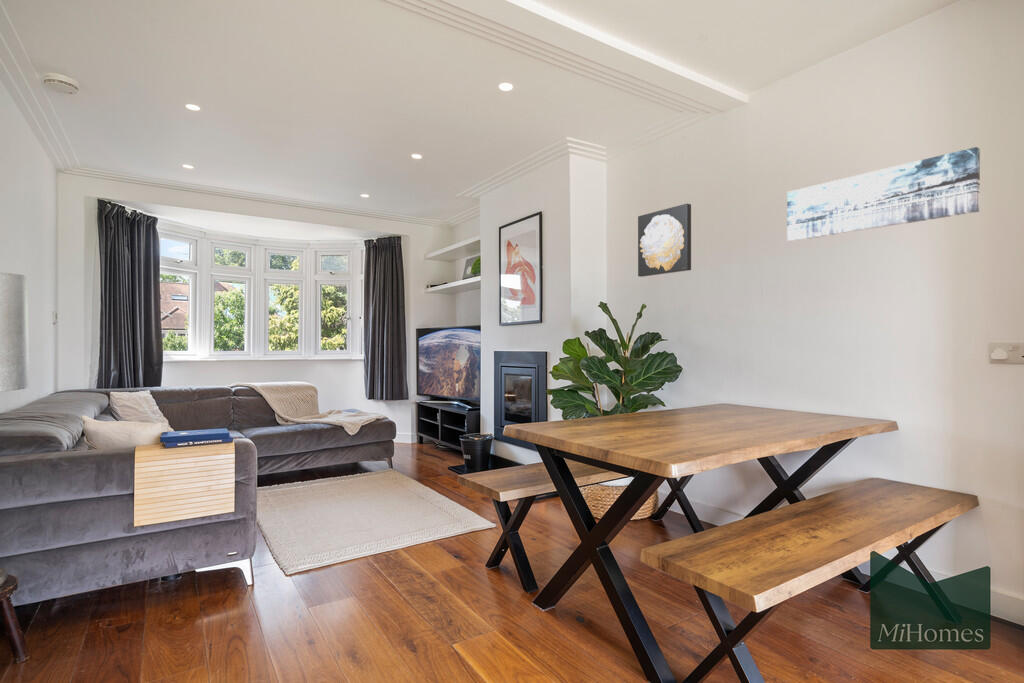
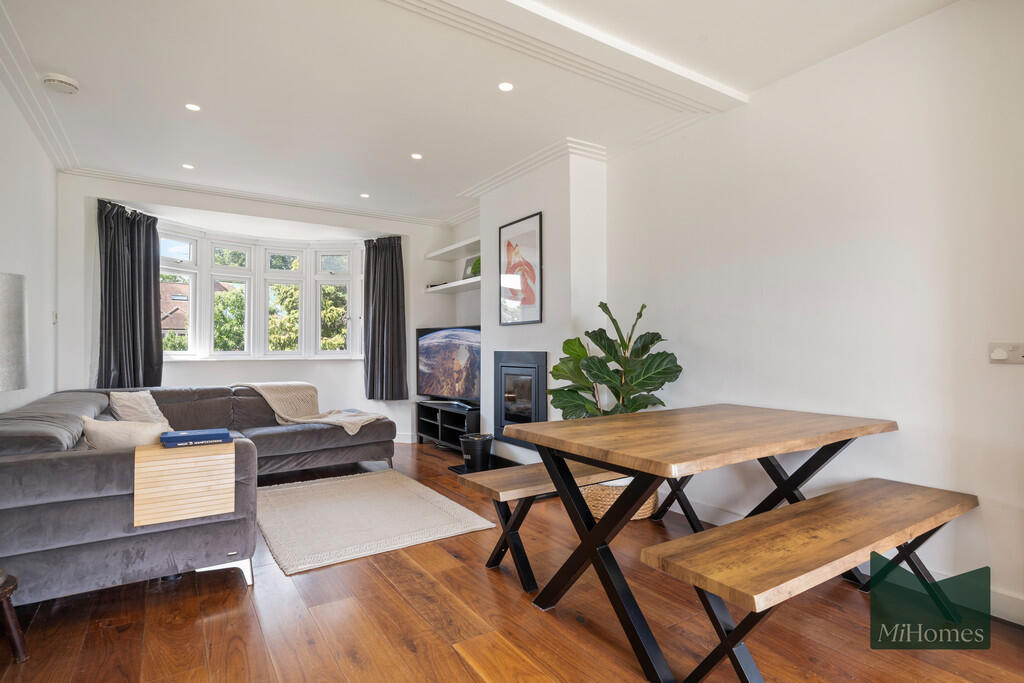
- wall art (871, 200)
- wall art (663, 242)
